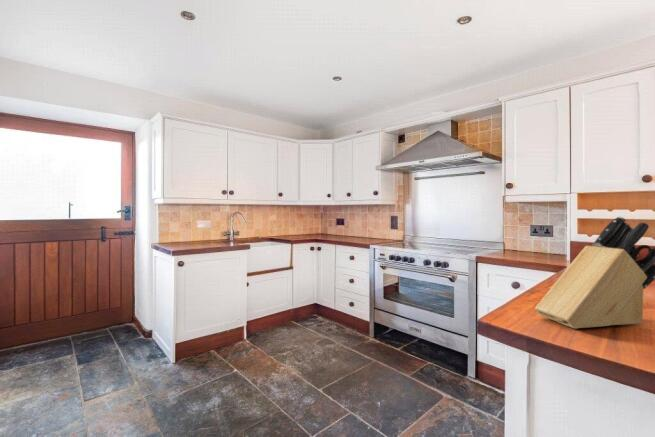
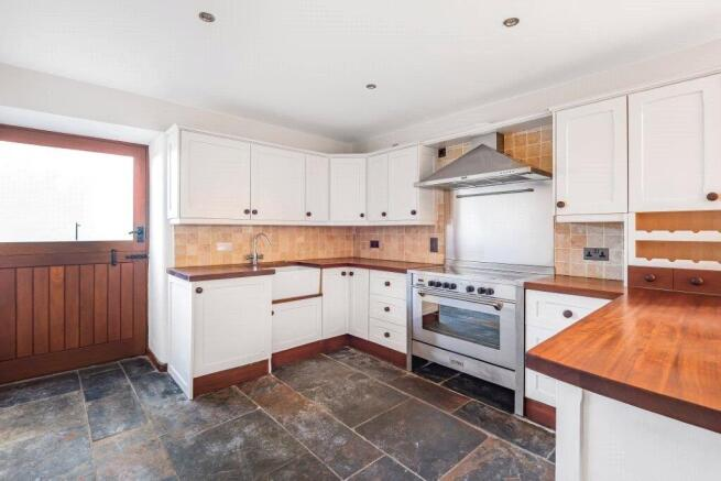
- knife block (600, 268)
